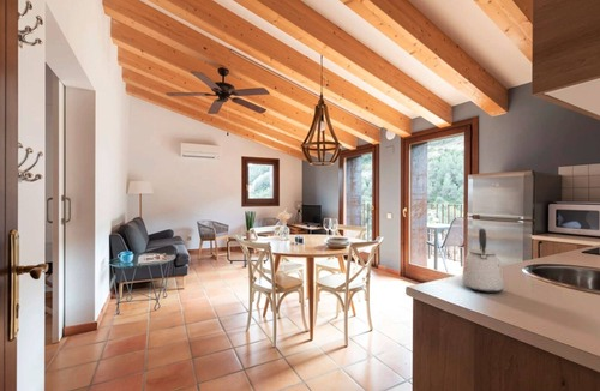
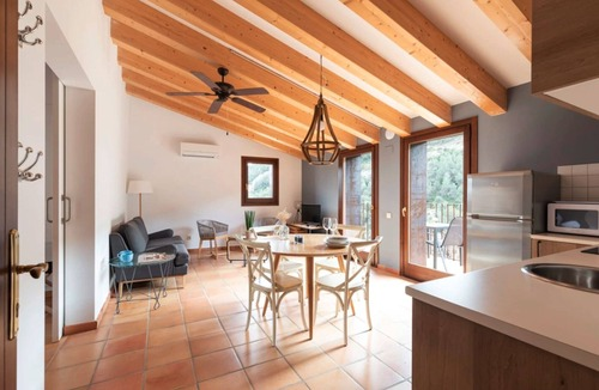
- kettle (481, 257)
